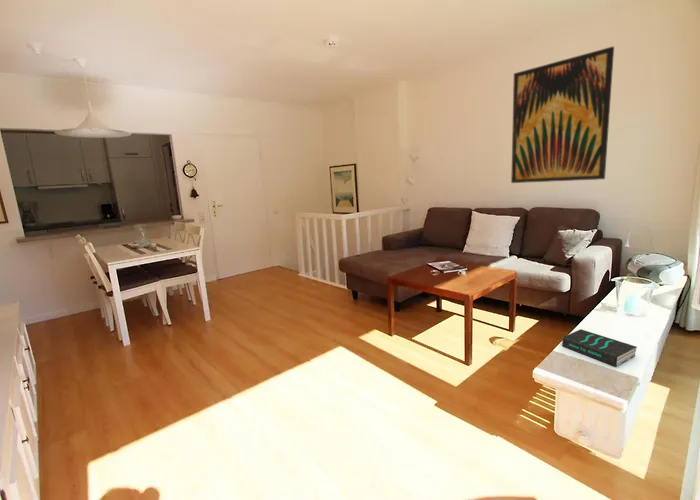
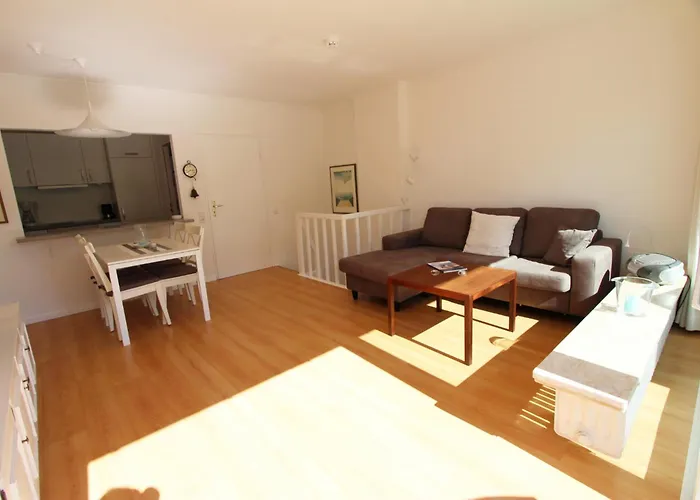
- wall art (556, 123)
- book (597, 346)
